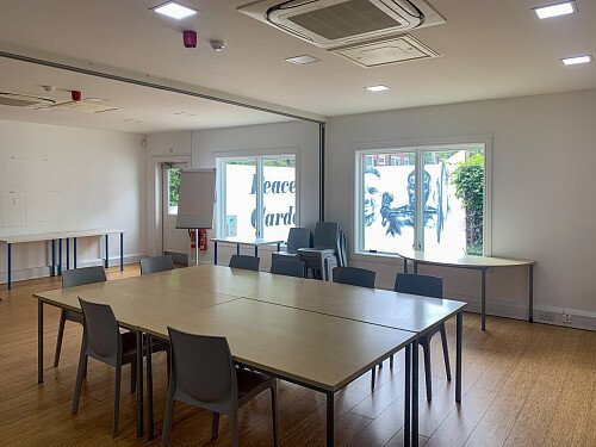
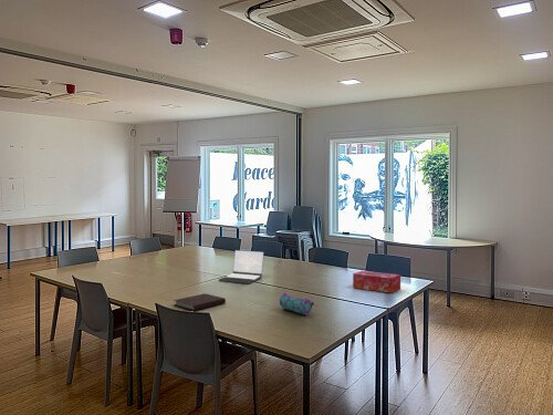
+ notebook (199, 301)
+ laptop (241, 266)
+ tissue box (376, 281)
+ pencil case (295, 303)
